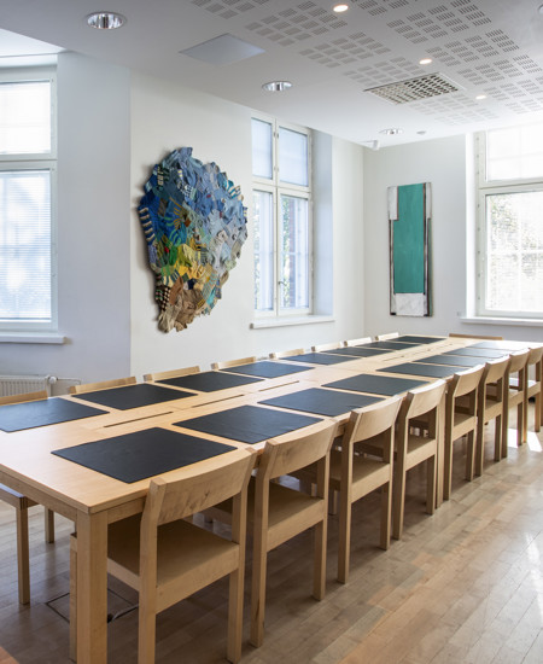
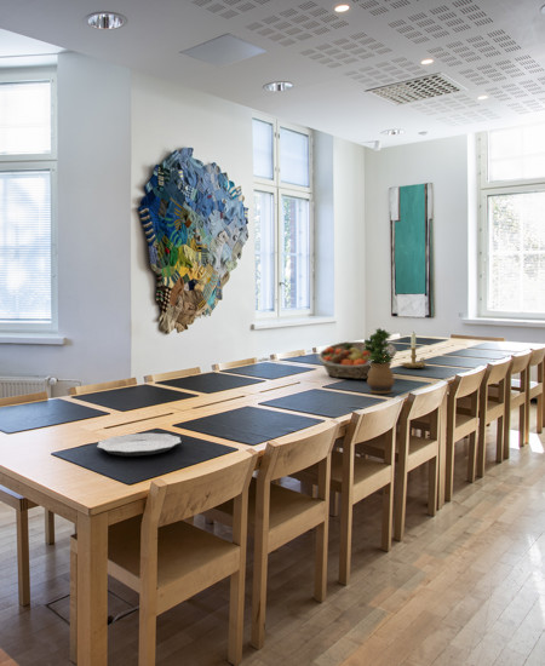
+ potted plant (377, 360)
+ plate (139, 444)
+ candle holder (413, 349)
+ fruit basket (356, 358)
